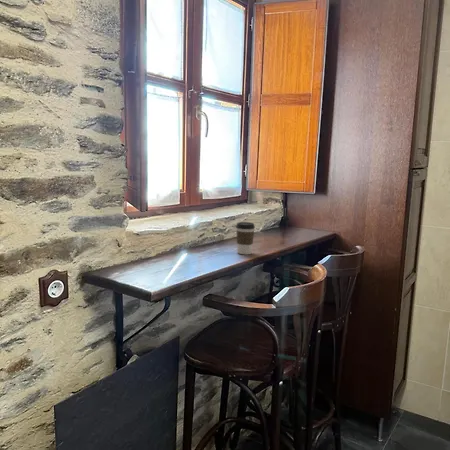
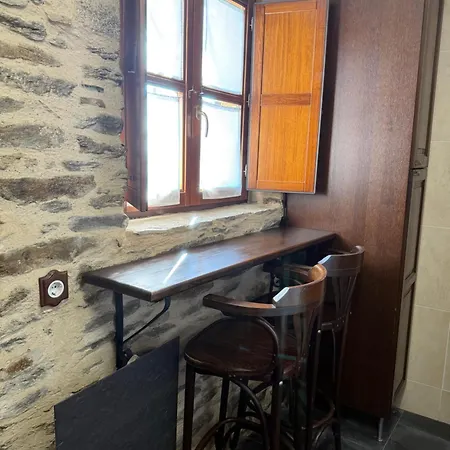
- coffee cup (245, 238)
